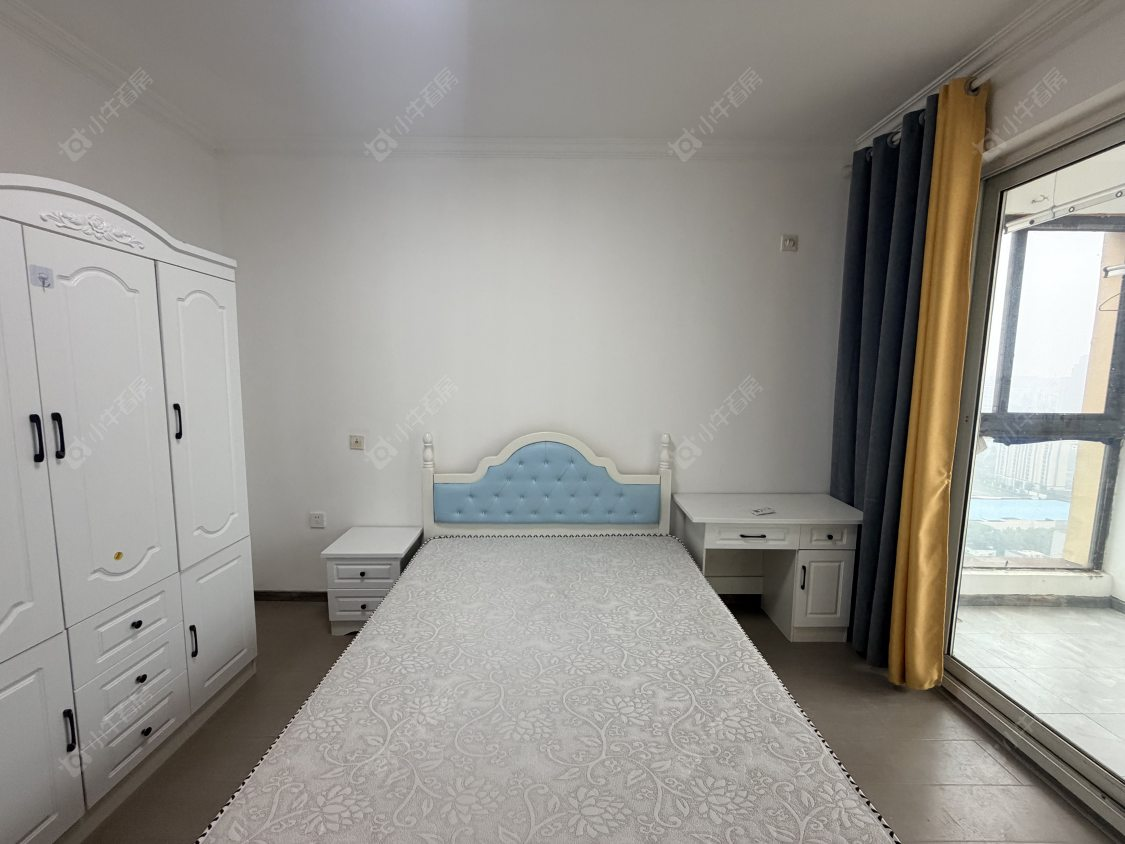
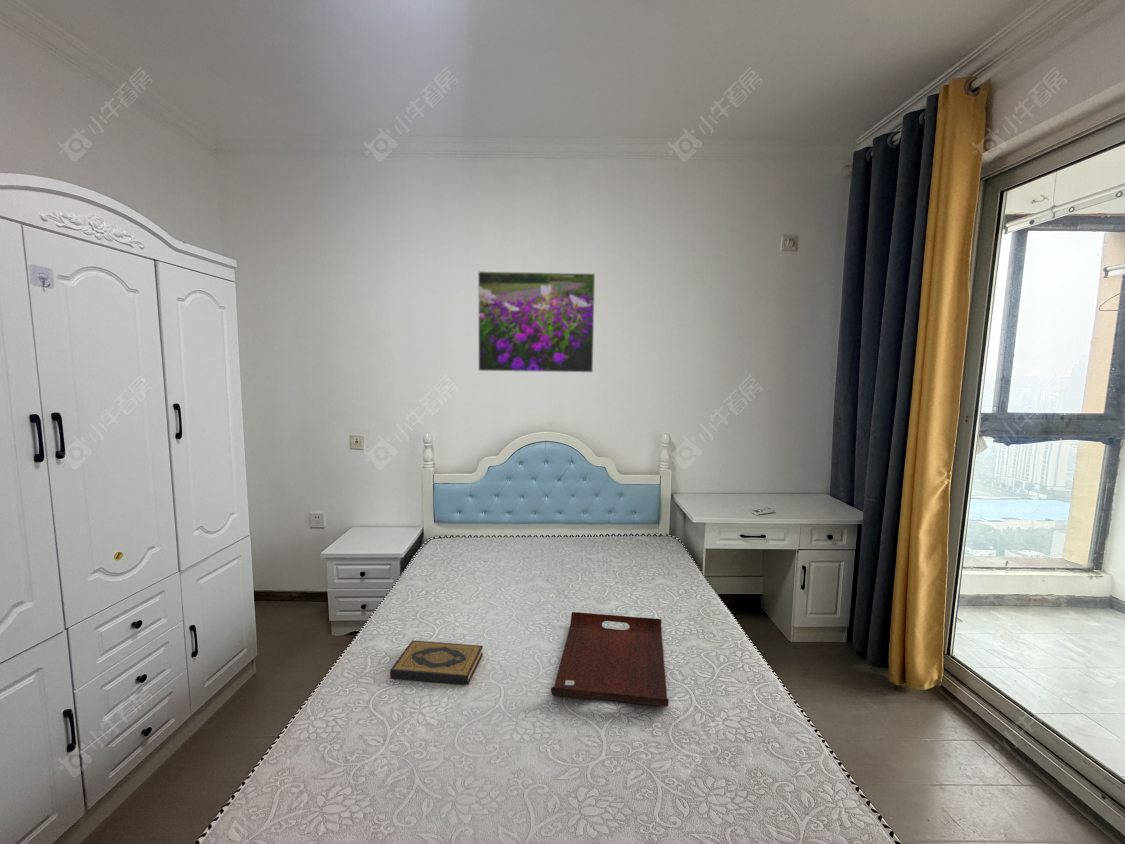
+ serving tray (612, 655)
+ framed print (536, 322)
+ hardback book (438, 661)
